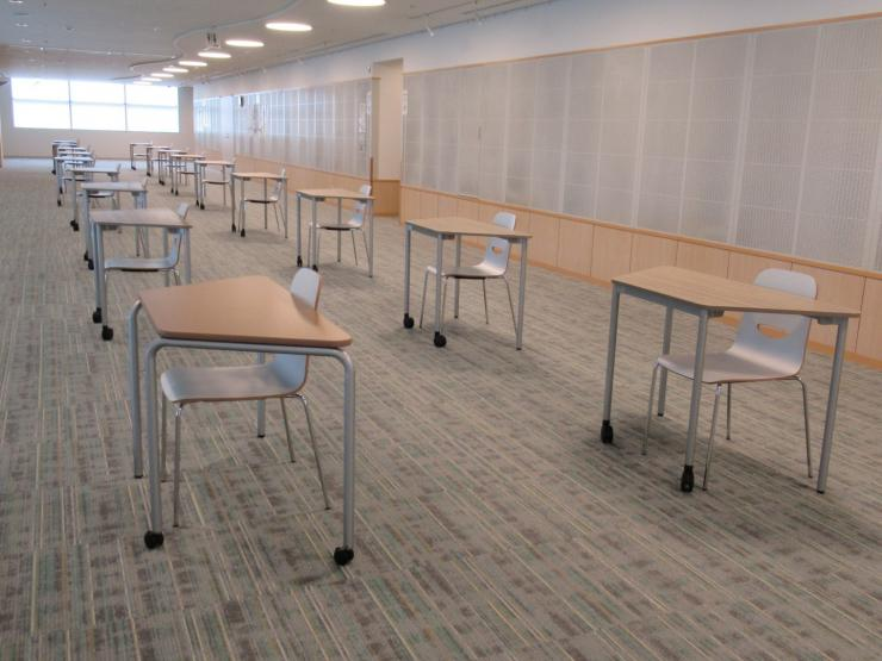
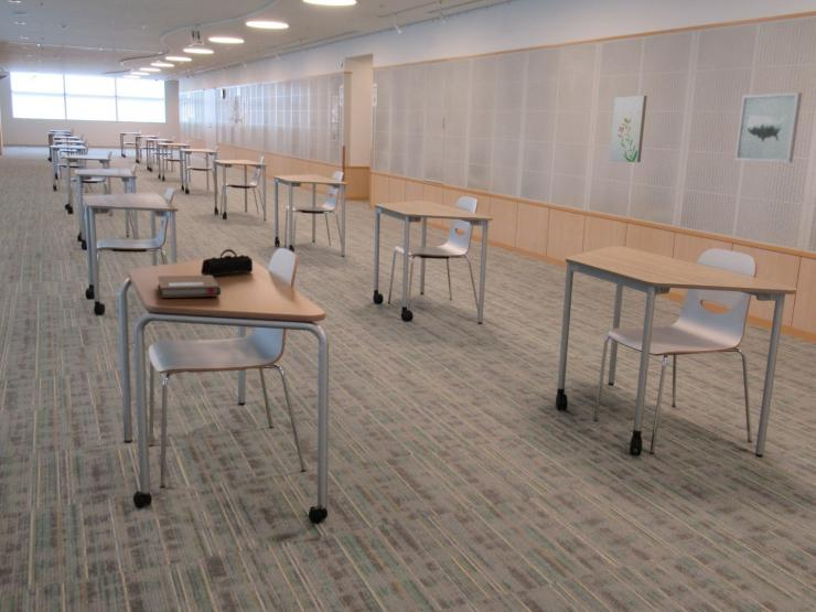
+ wall art (766, 128)
+ notebook (189, 286)
+ pencil case (227, 261)
+ wall art (627, 129)
